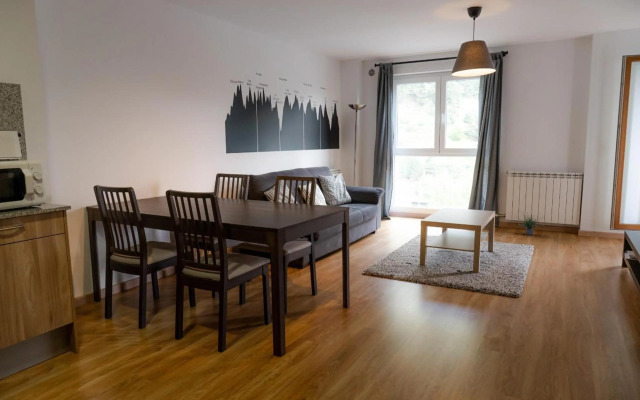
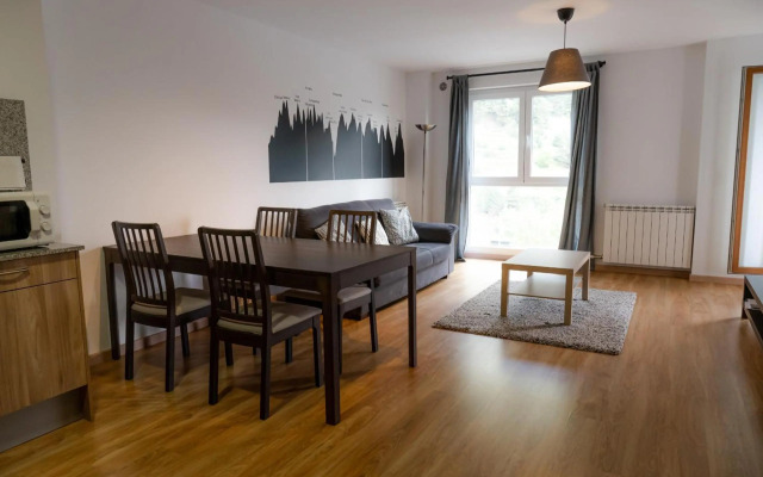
- potted plant (530, 222)
